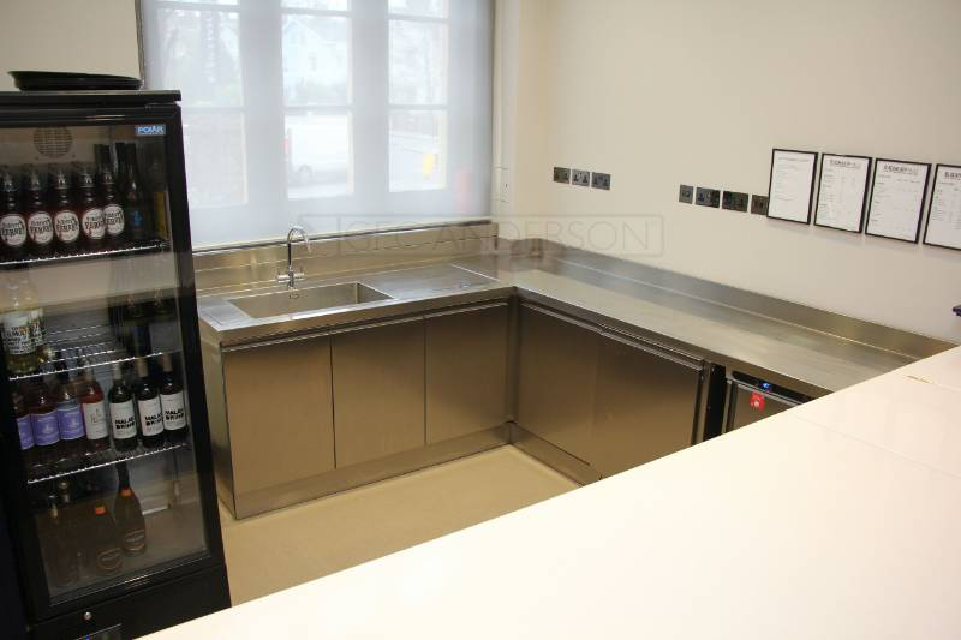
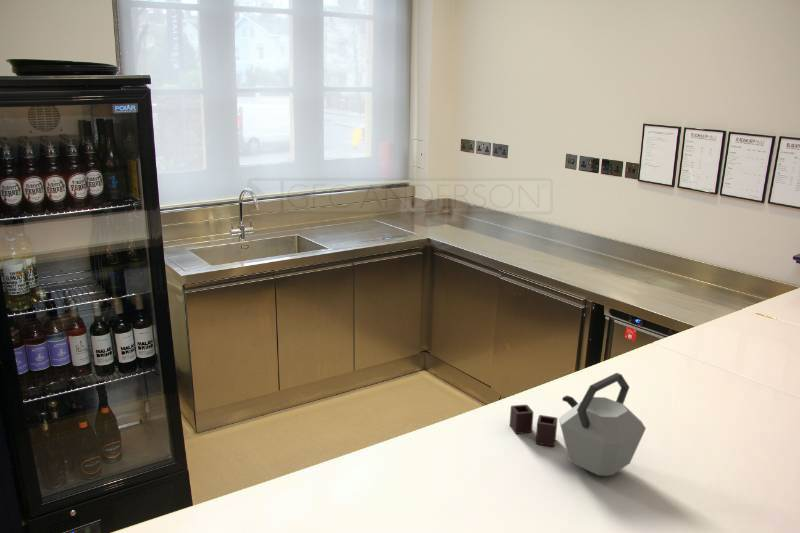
+ kettle (569, 410)
